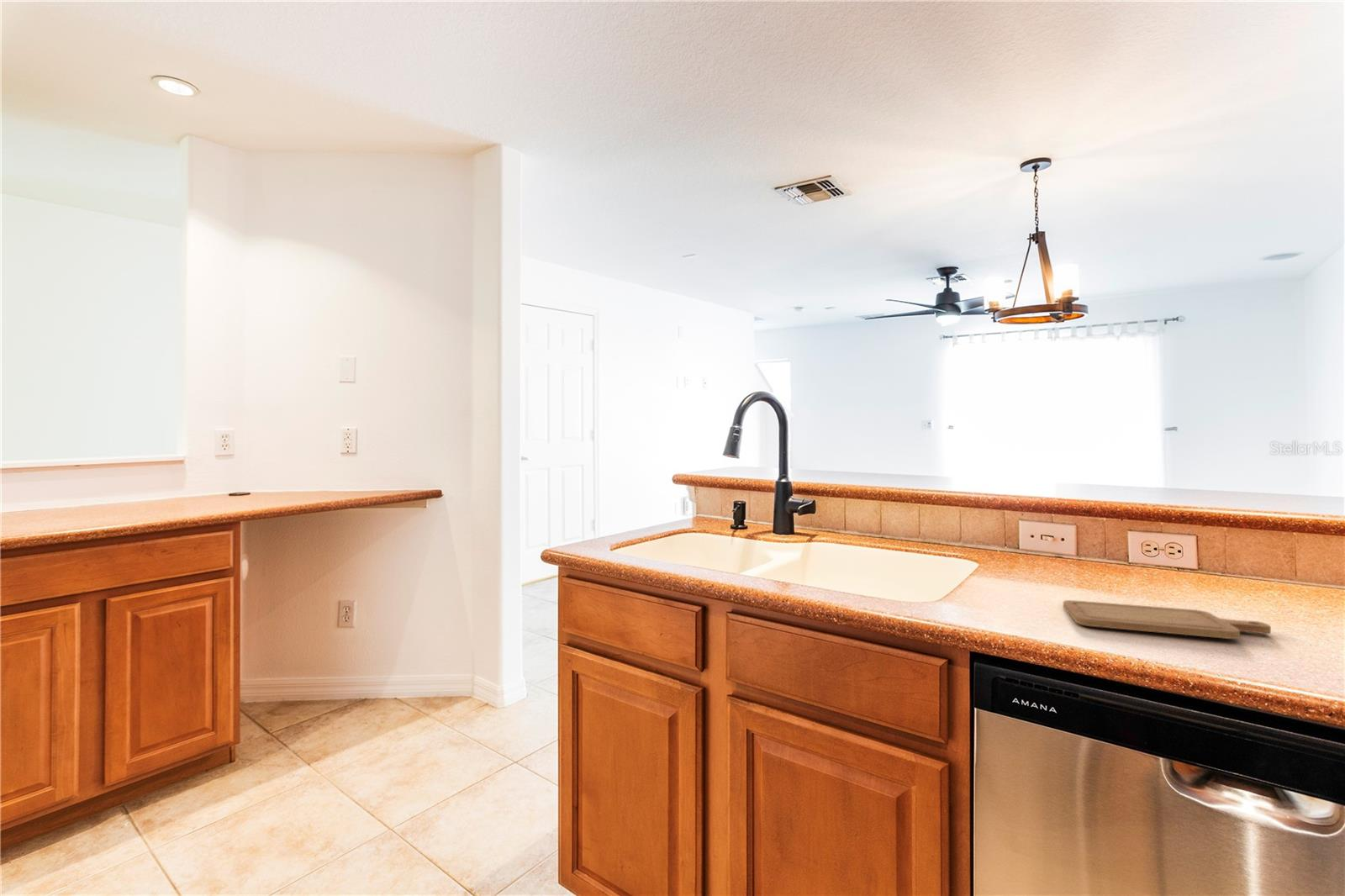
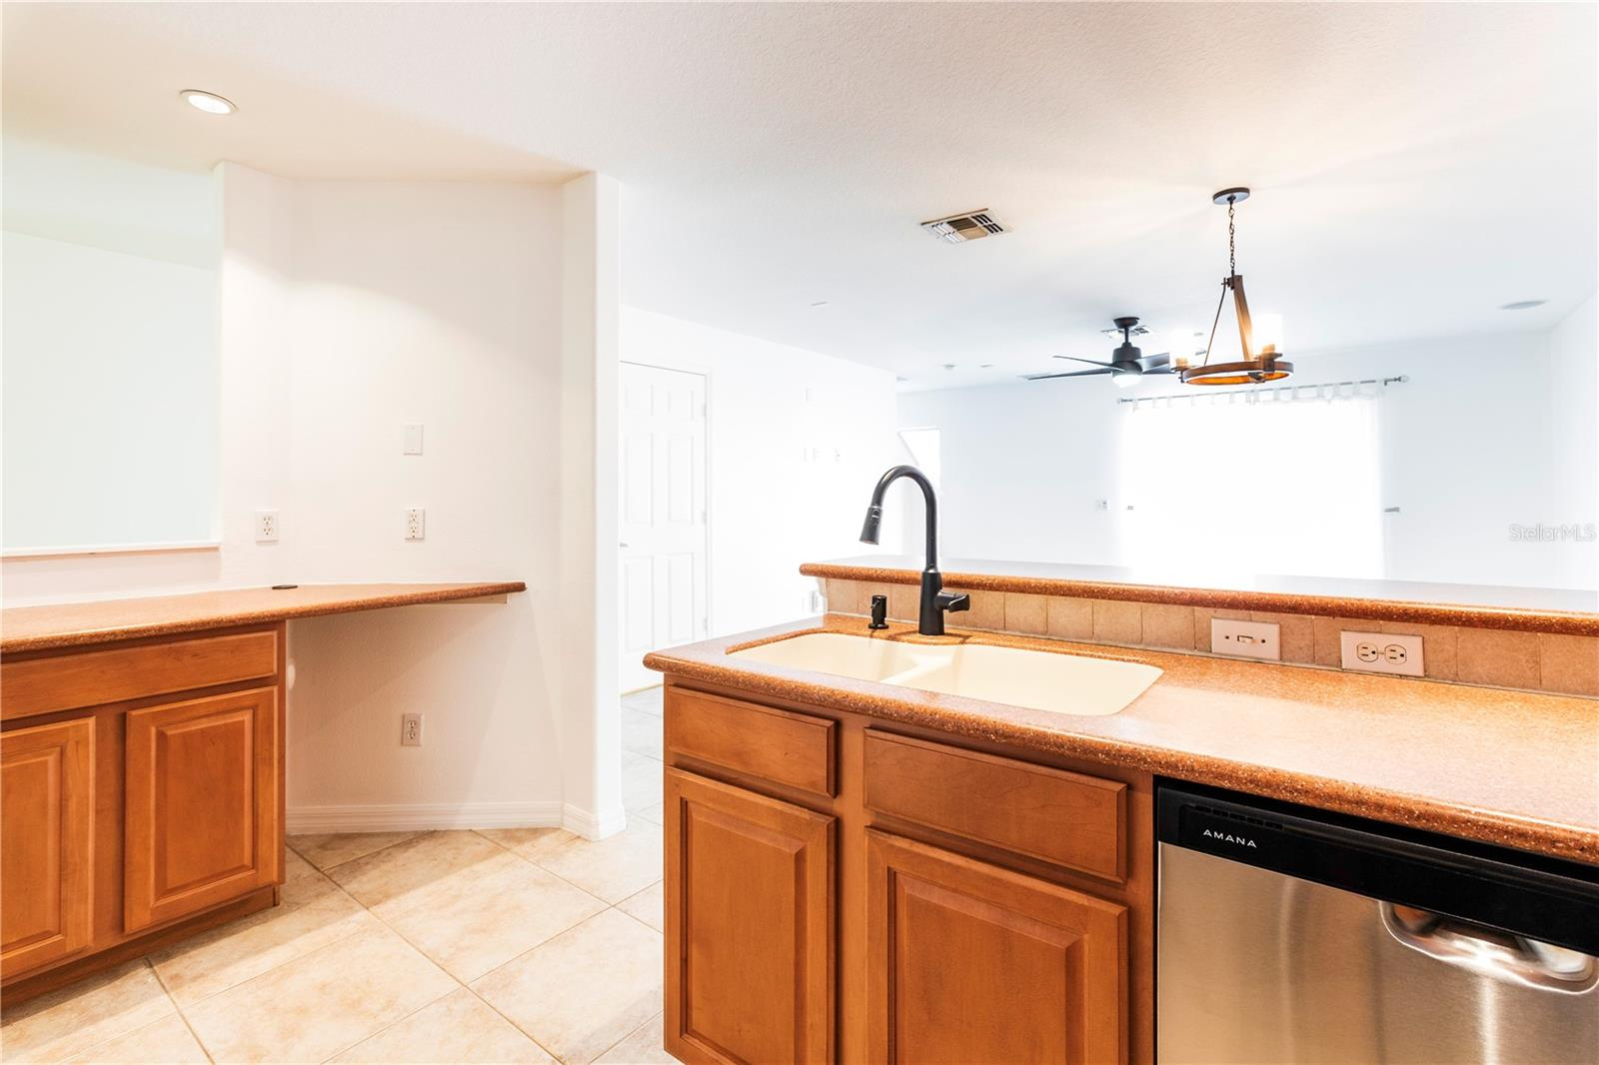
- chopping board (1163, 619)
